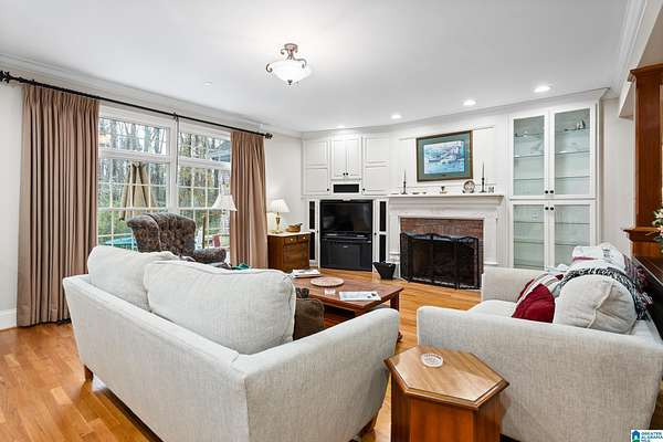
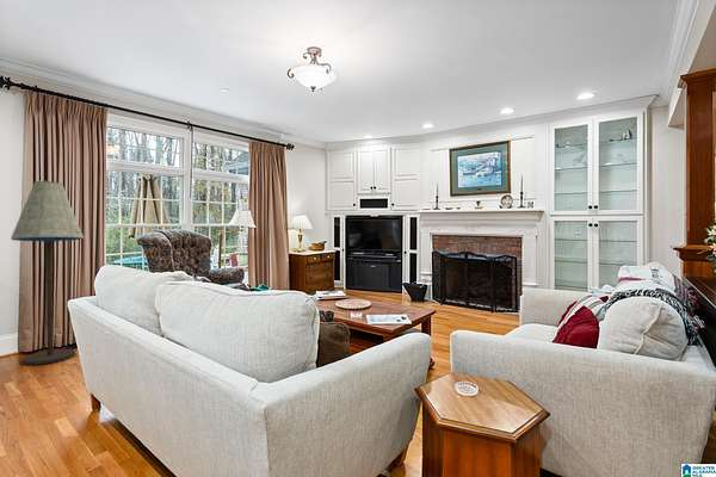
+ floor lamp (49, 268)
